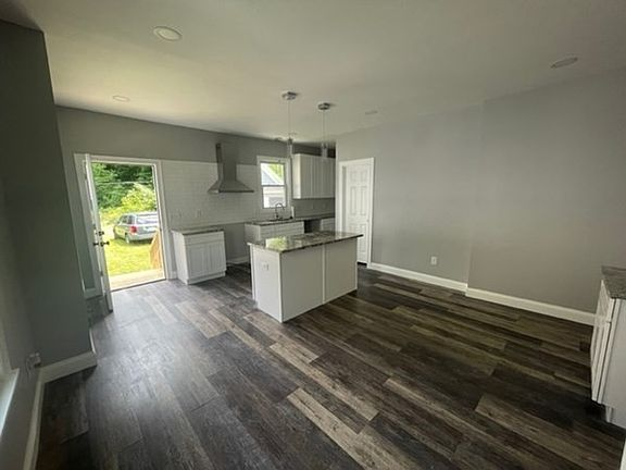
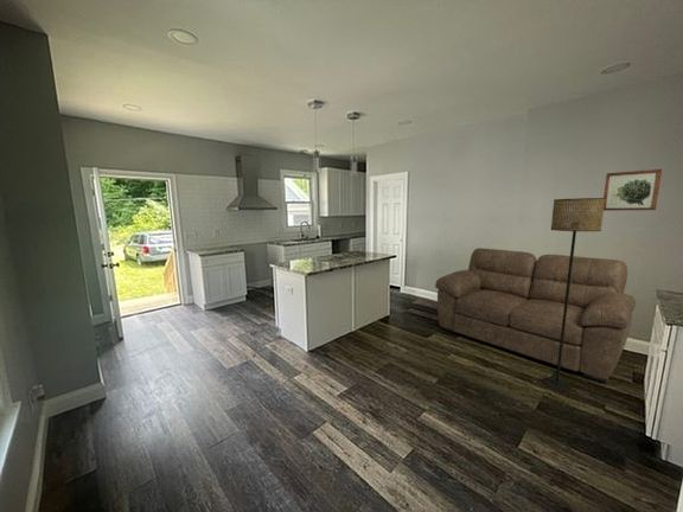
+ wall art (630, 191)
+ sofa (524, 297)
+ floor lamp (567, 296)
